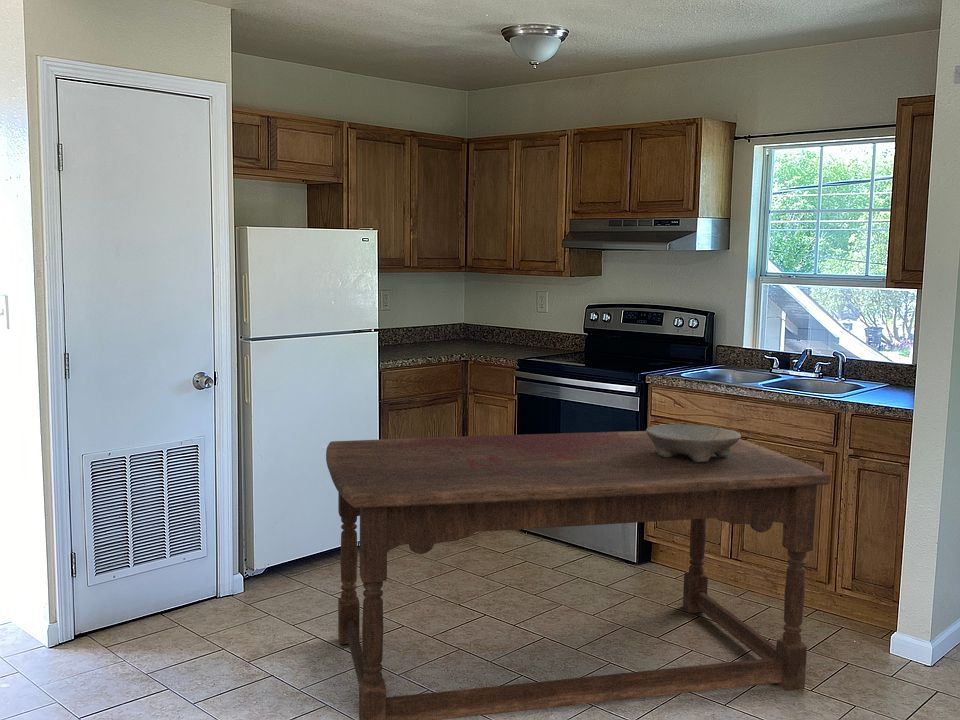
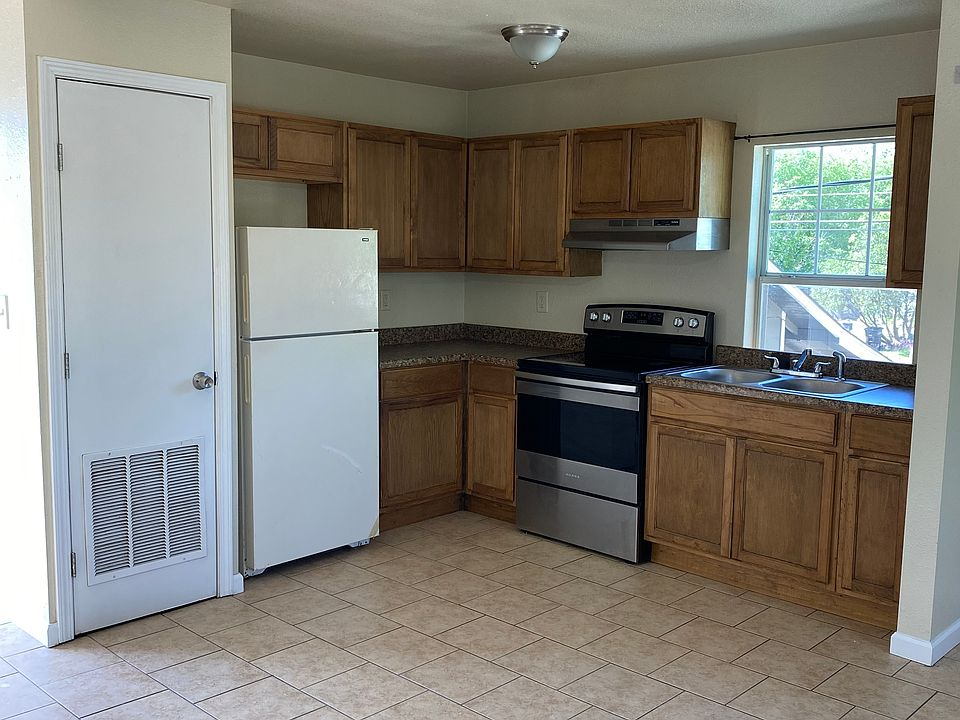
- dining table (561, 526)
- bowl (692, 442)
